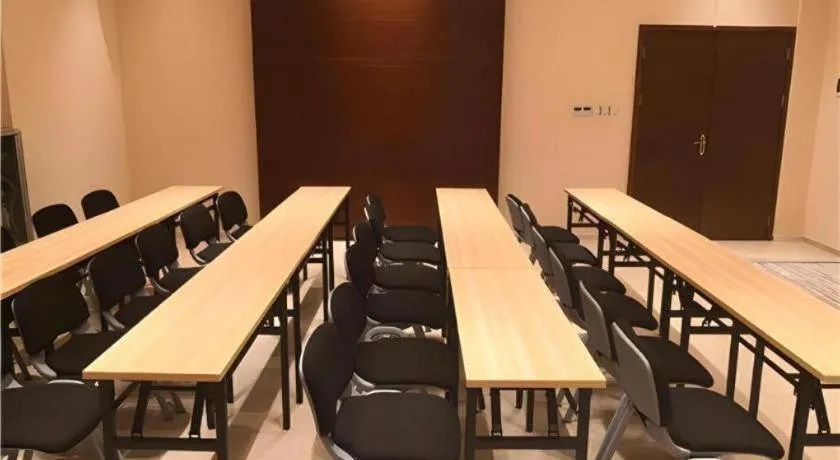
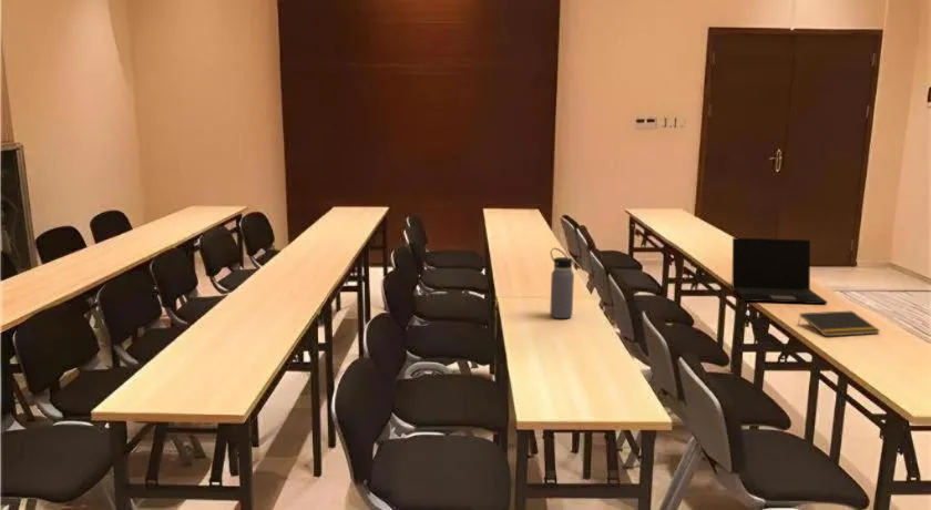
+ notepad (839, 323)
+ water bottle (561, 283)
+ laptop (777, 269)
